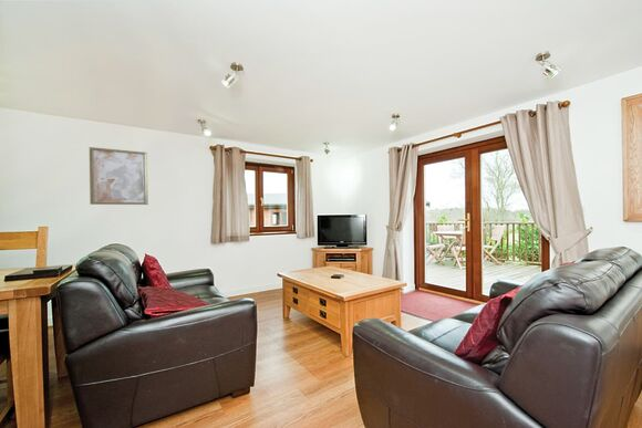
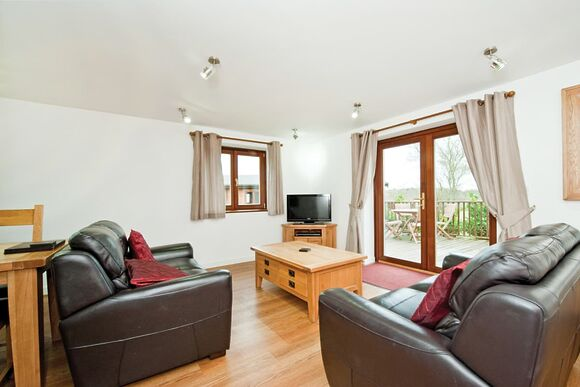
- wall art (120, 177)
